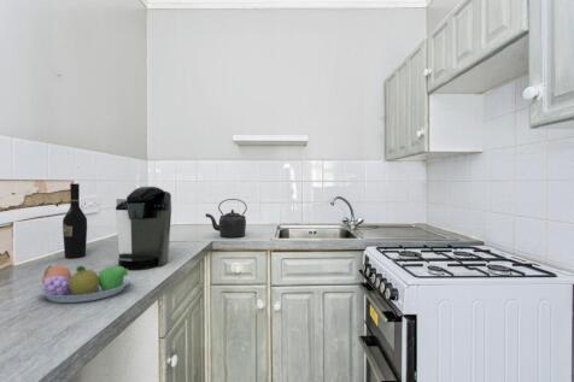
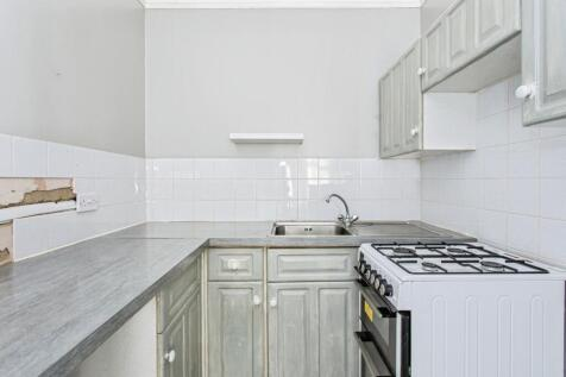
- fruit bowl (88, 276)
- wine bottle (75, 219)
- kettle (226, 217)
- coffee maker (133, 224)
